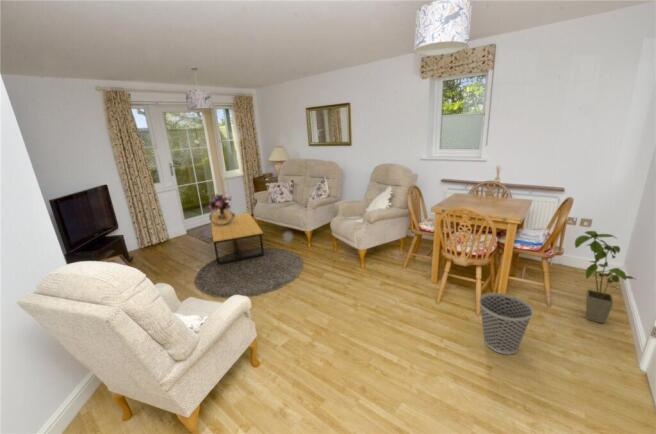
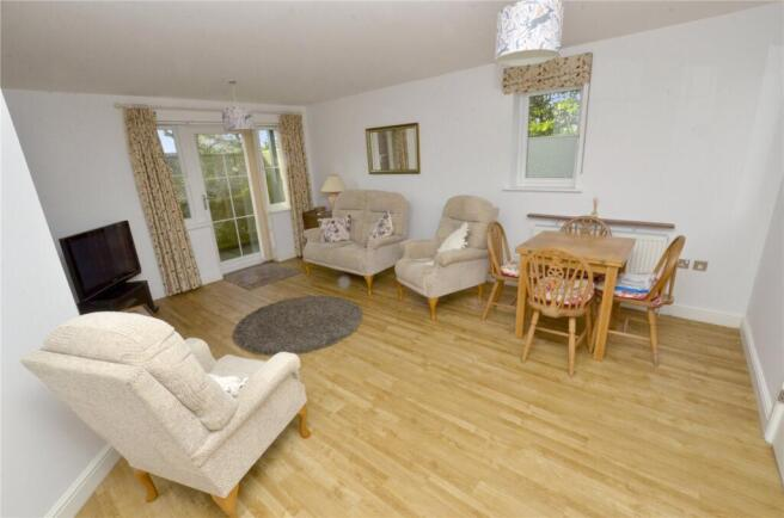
- house plant (596, 279)
- wastebasket (502, 324)
- bouquet (220, 207)
- coffee table (235, 236)
